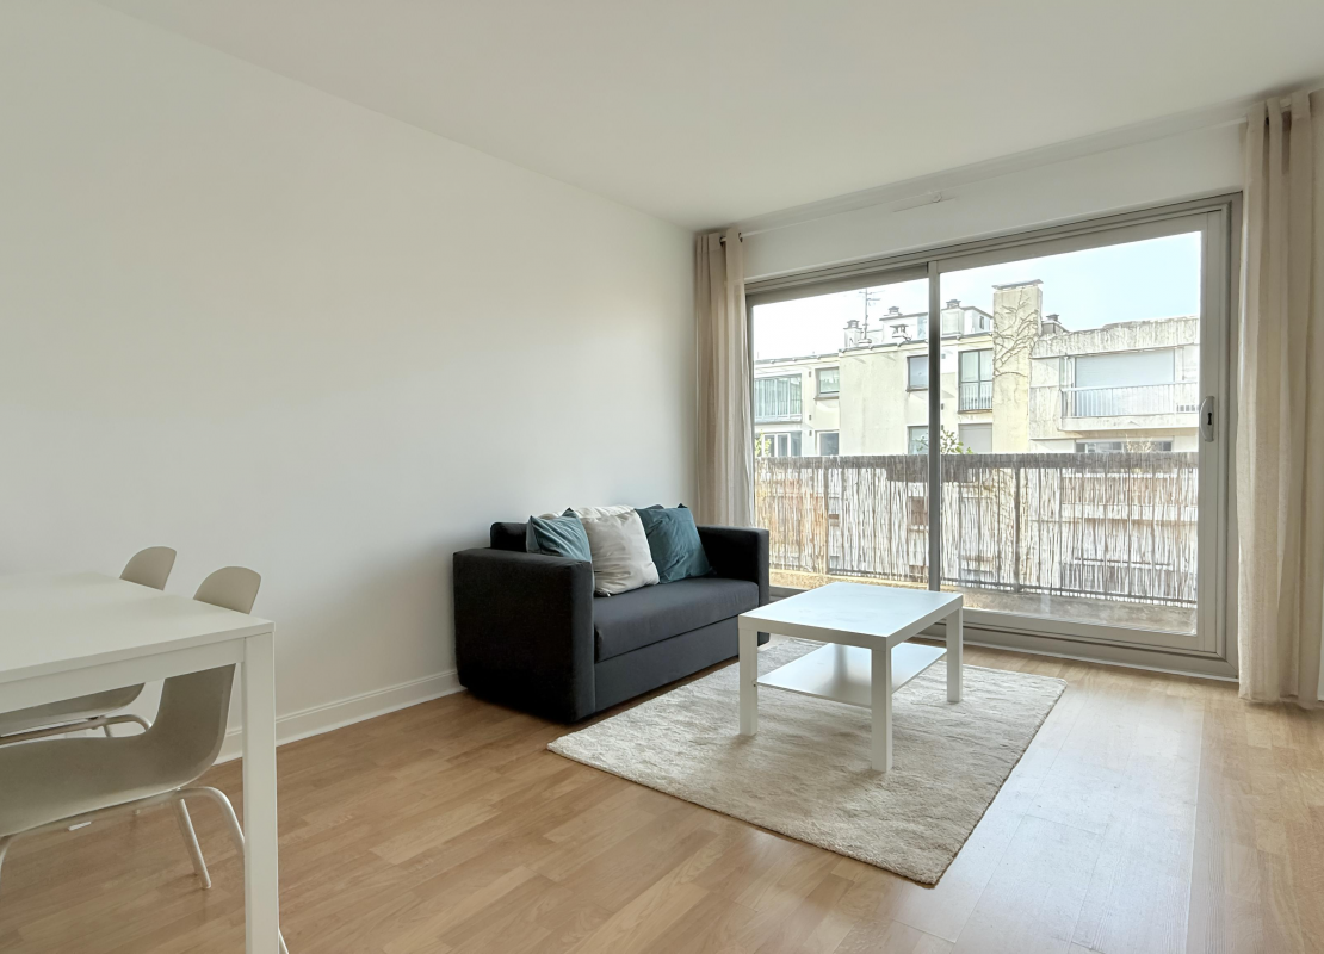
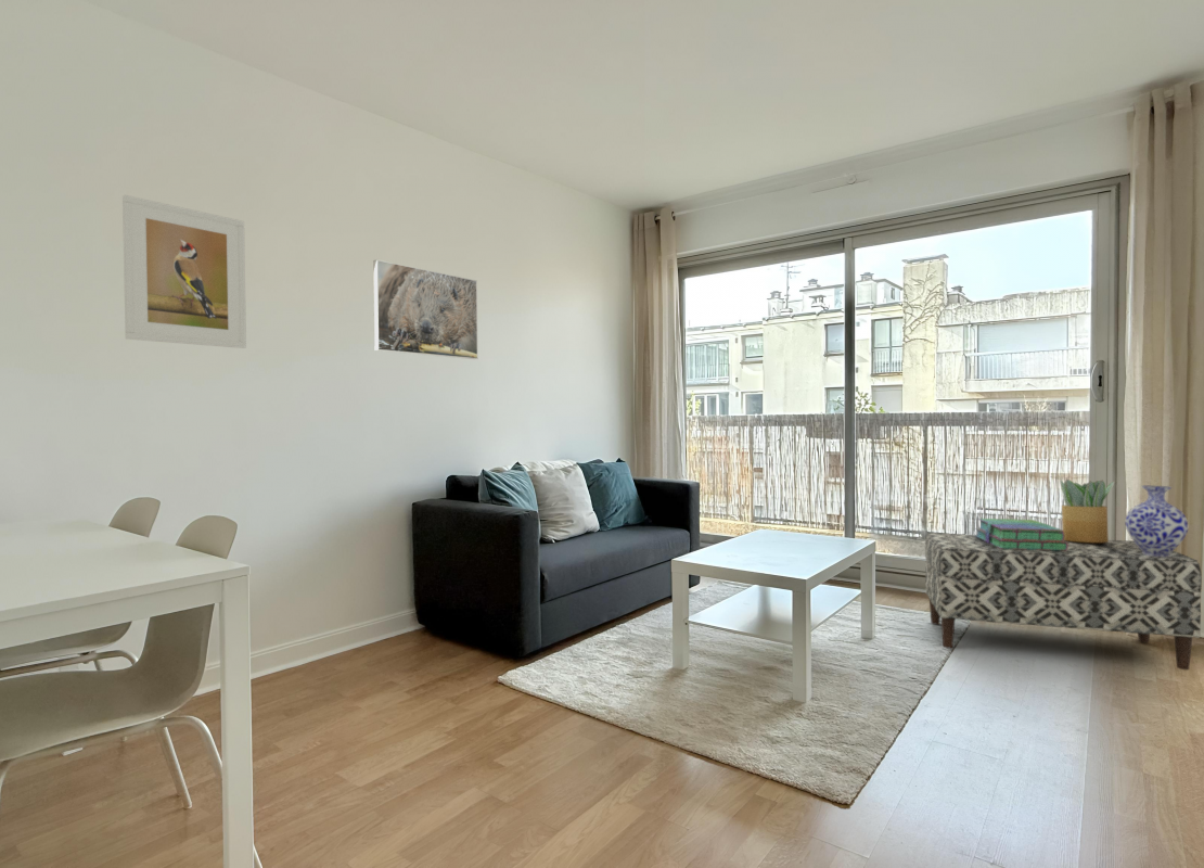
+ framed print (188, 276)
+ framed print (428, 312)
+ potted plant (1088, 510)
+ bench (1047, 593)
+ vase (1155, 520)
+ stack of books (1019, 533)
